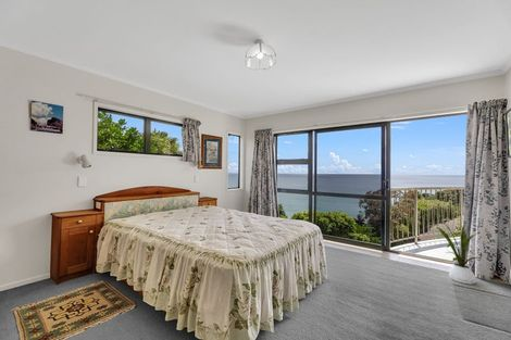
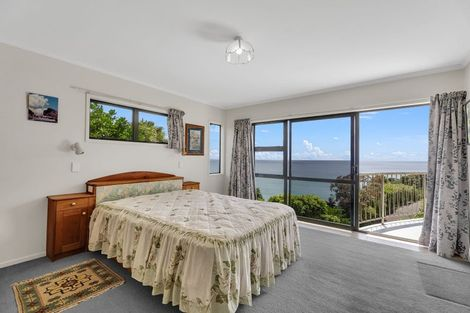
- house plant (458, 250)
